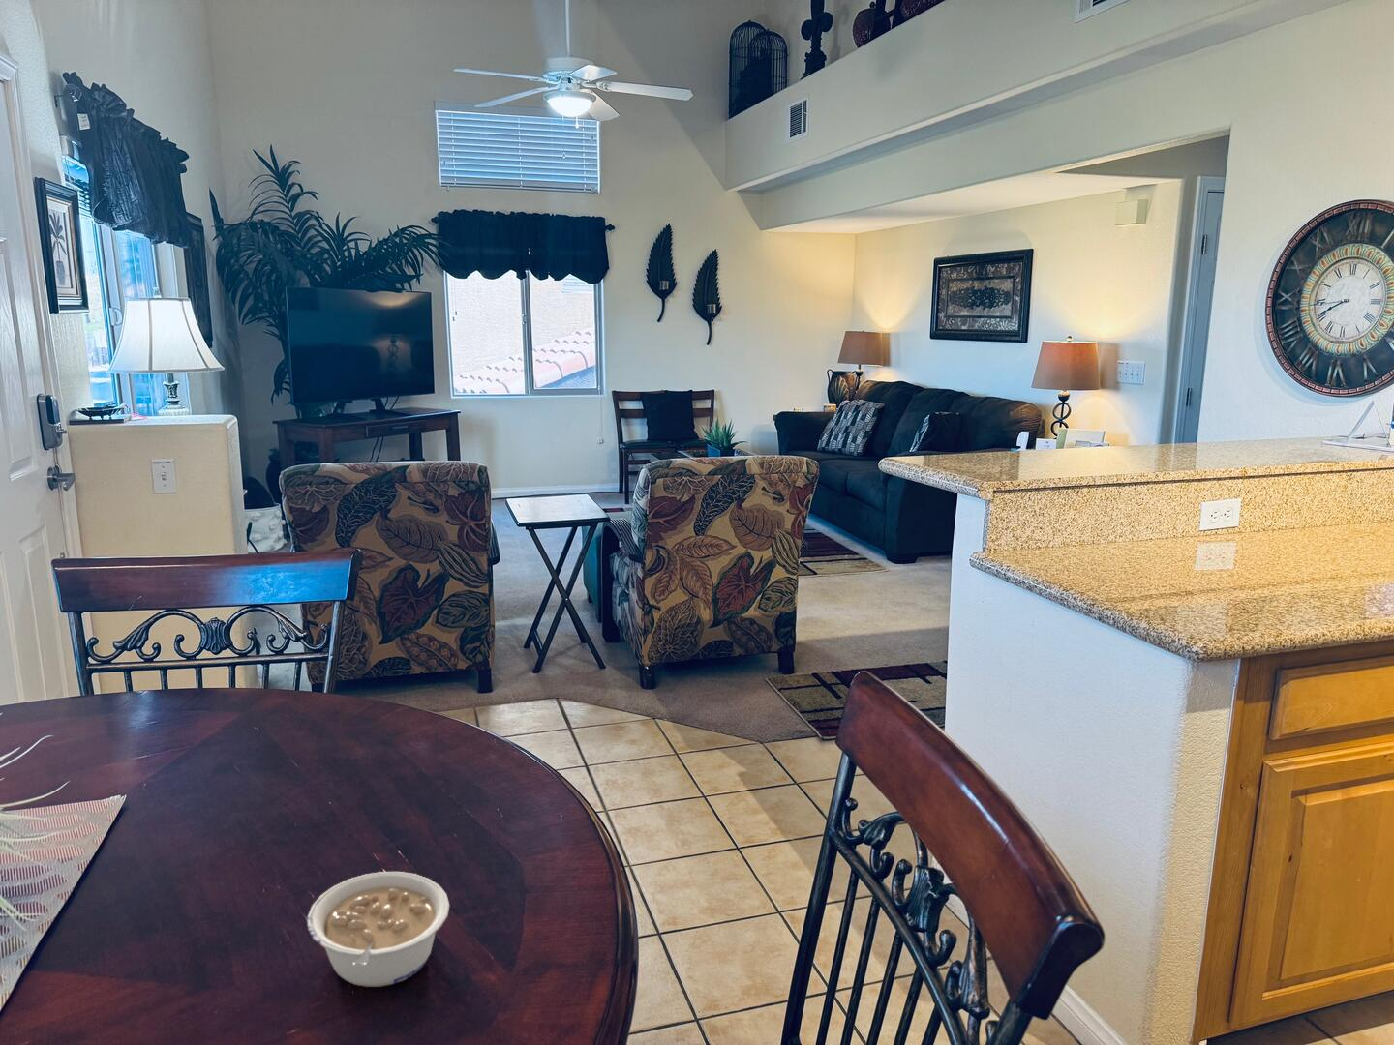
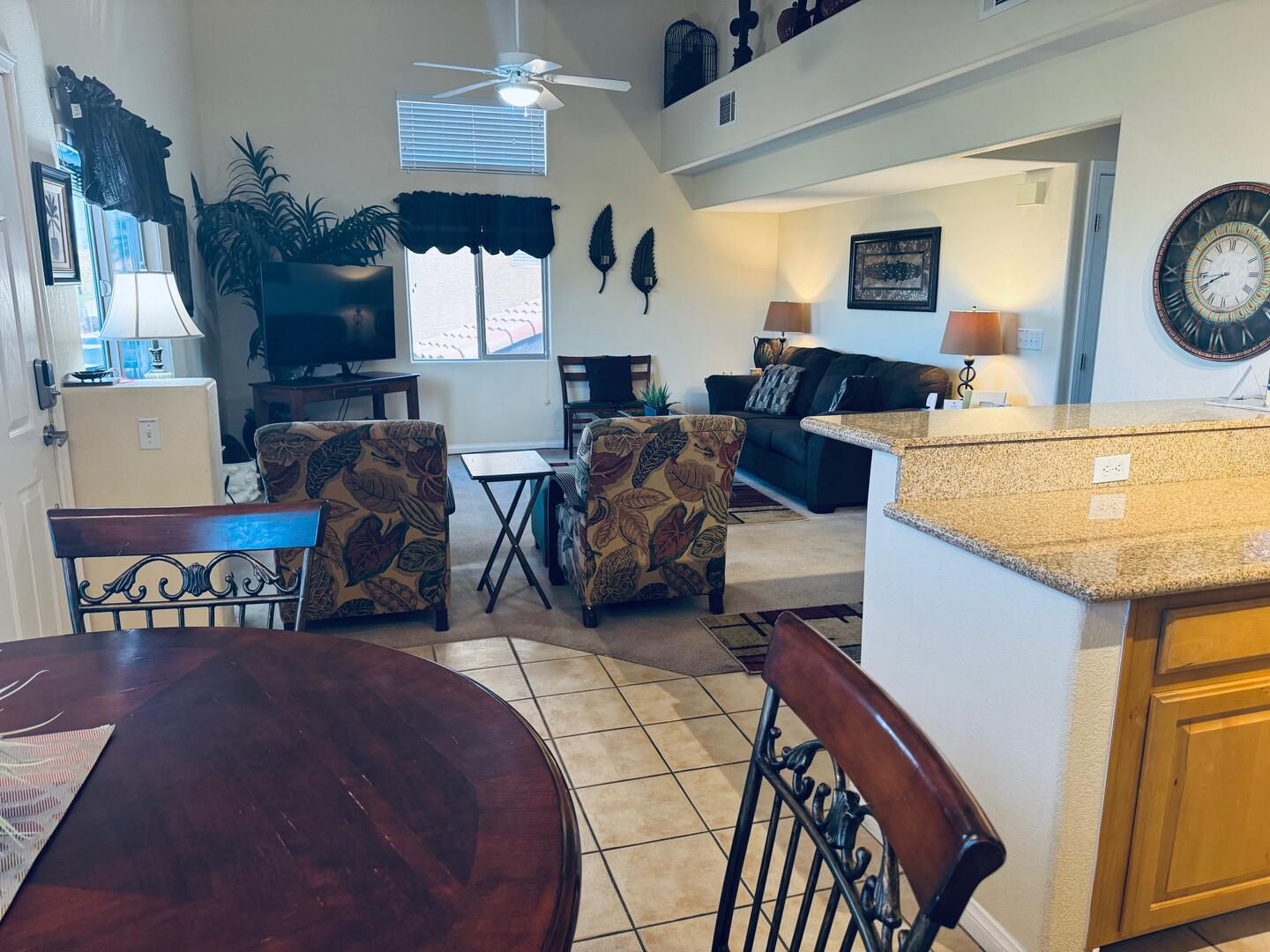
- legume (382, 931)
